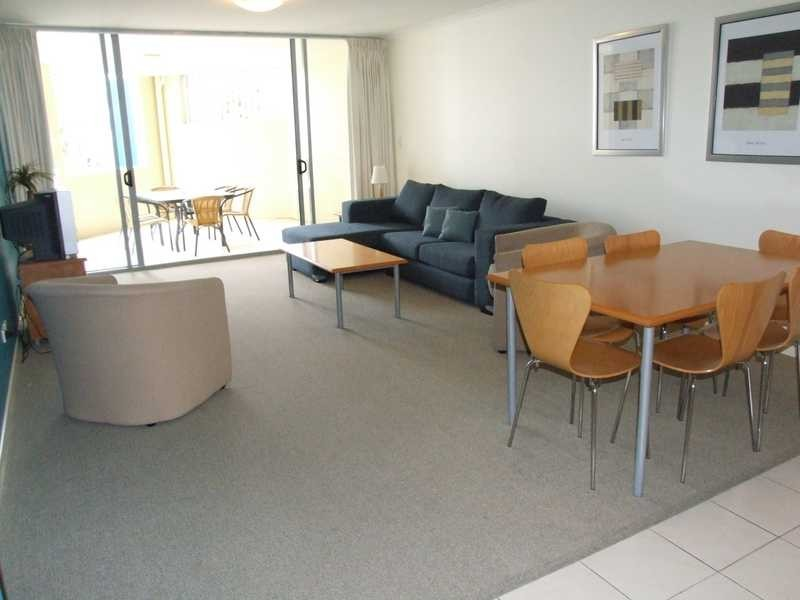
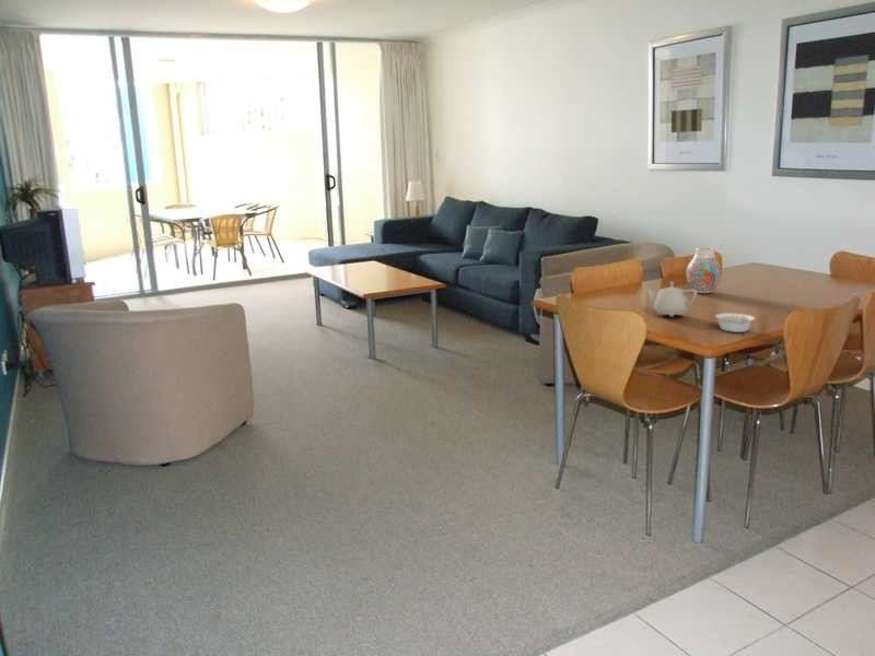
+ legume (735, 321)
+ teapot (668, 298)
+ vase (703, 270)
